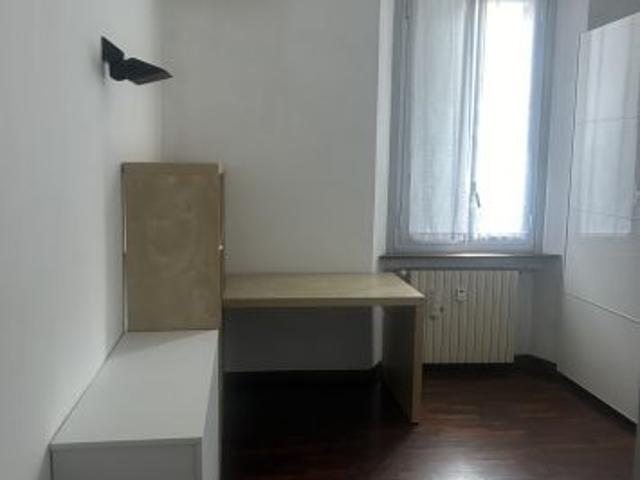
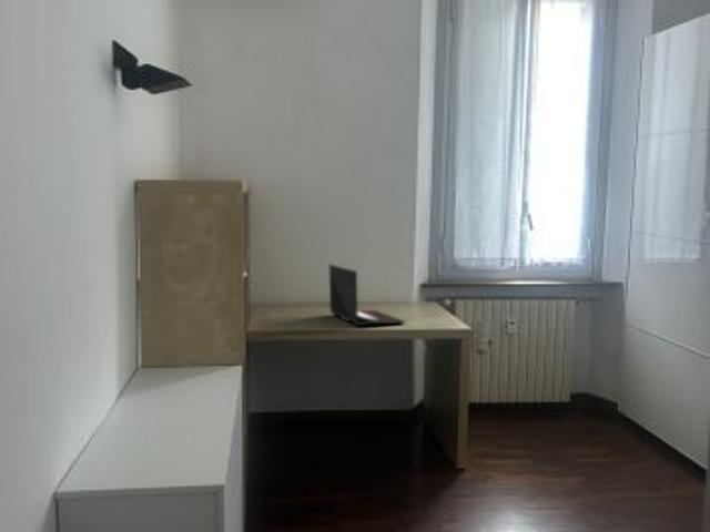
+ laptop (356, 293)
